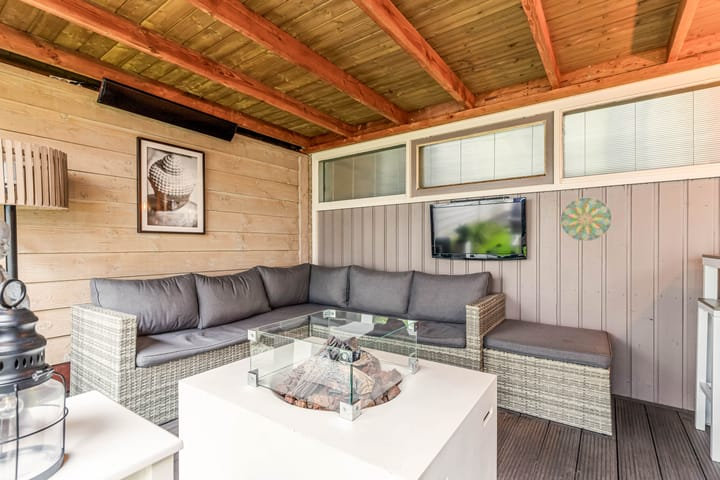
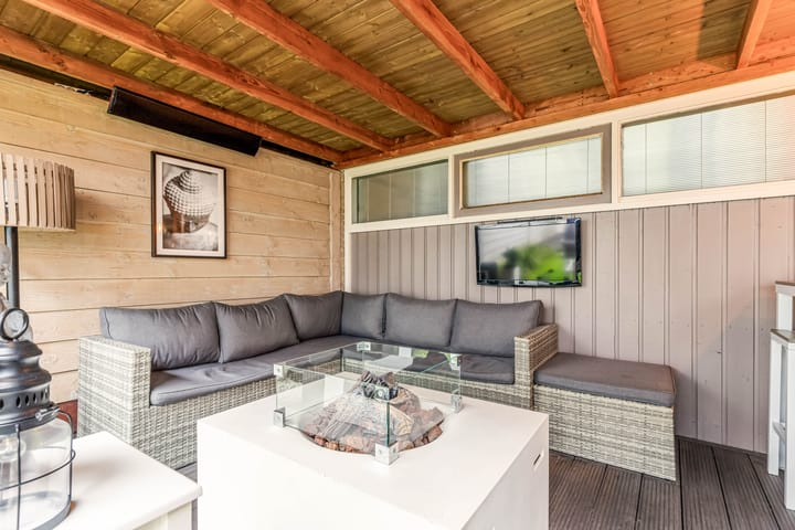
- decorative plate (585, 219)
